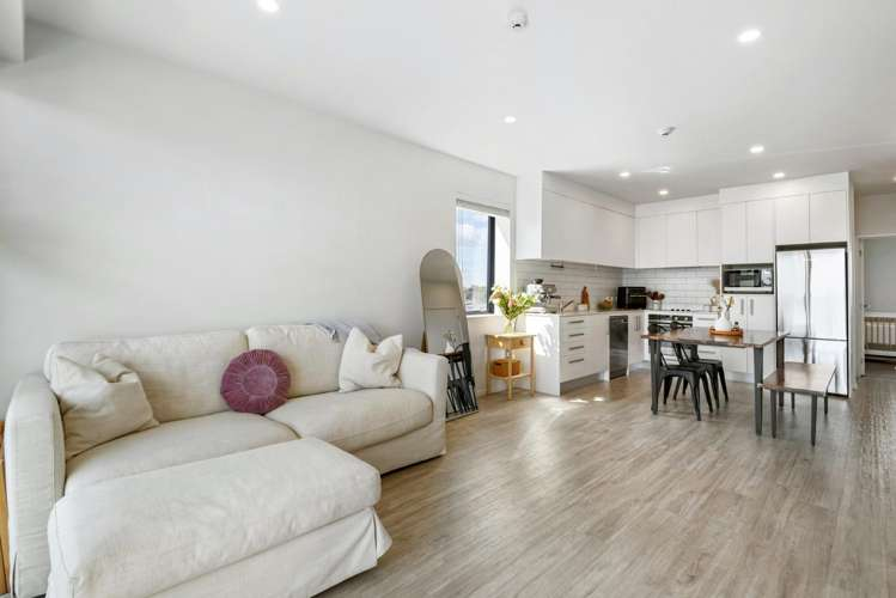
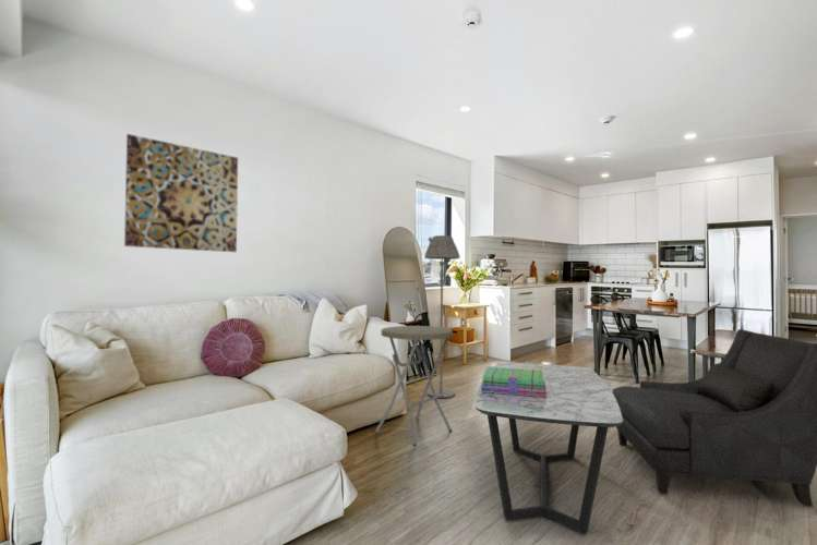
+ coffee table (544, 422)
+ armchair (709, 402)
+ floor lamp (442, 314)
+ side table (425, 386)
+ wall art (185, 197)
+ stack of books (514, 379)
